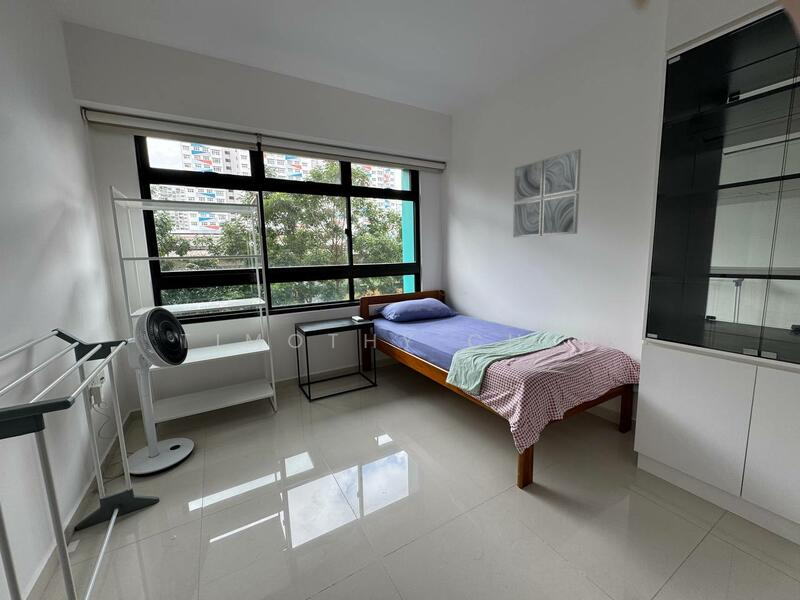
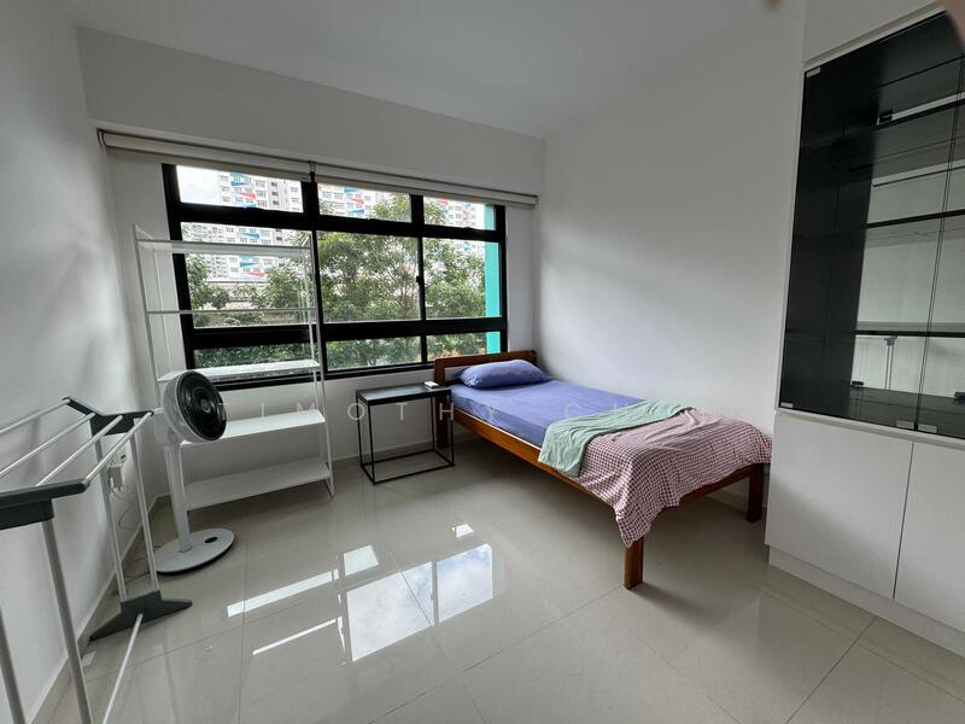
- wall art (542, 197)
